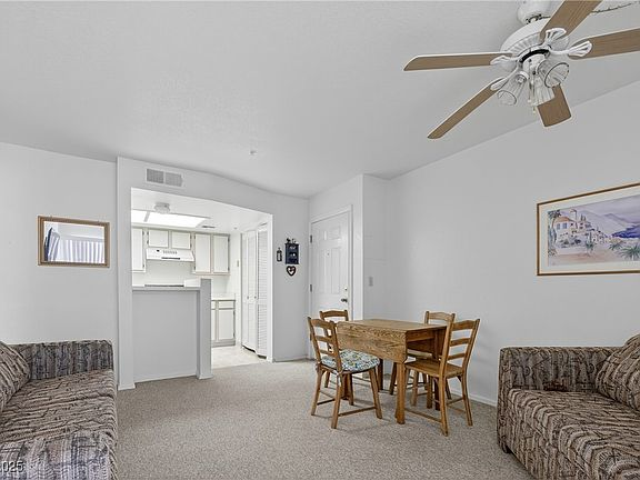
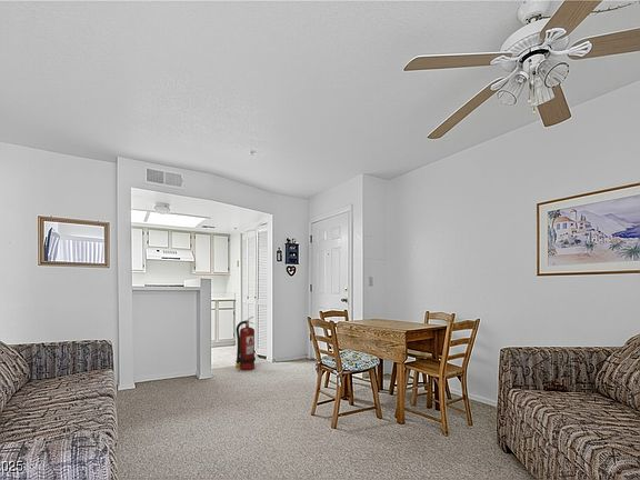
+ fire extinguisher (244, 343)
